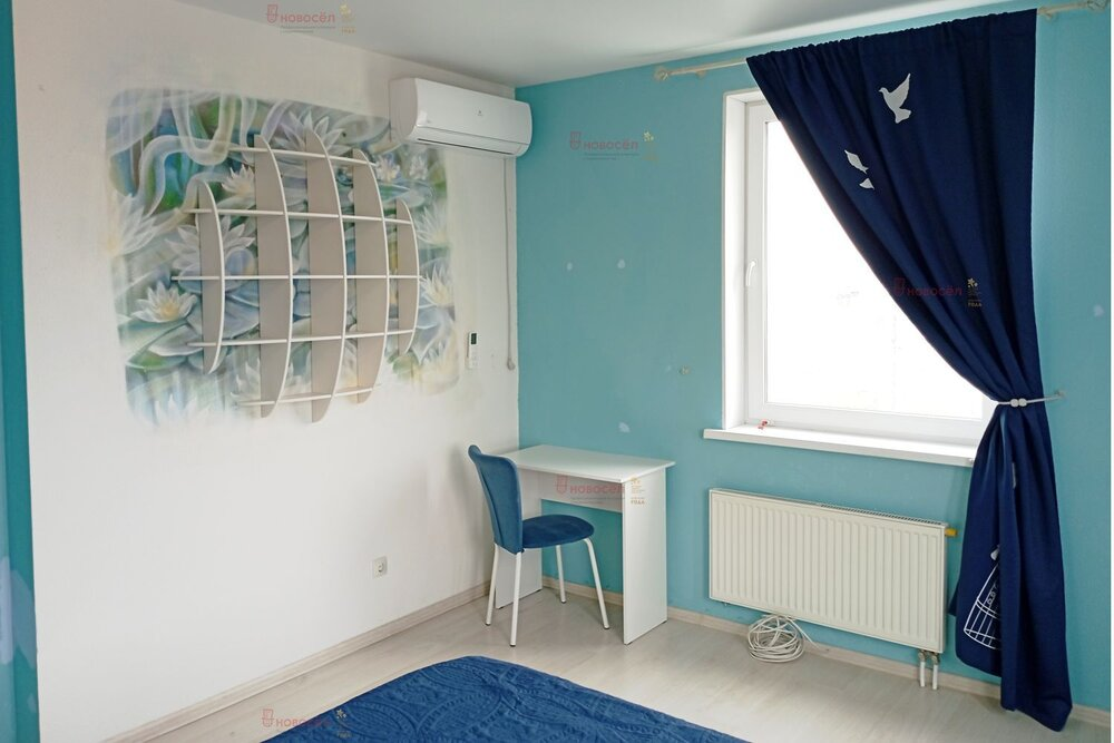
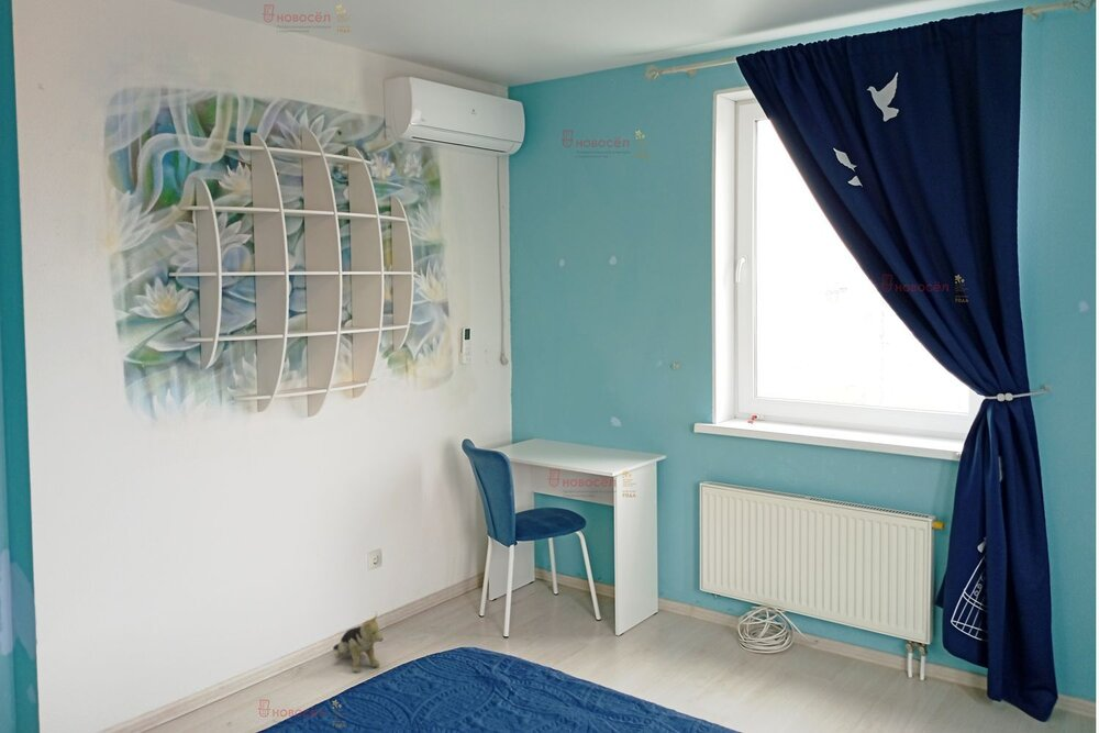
+ plush toy (354, 634)
